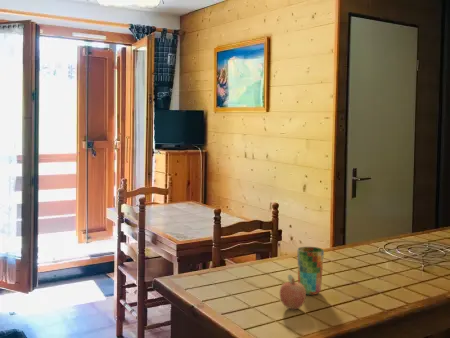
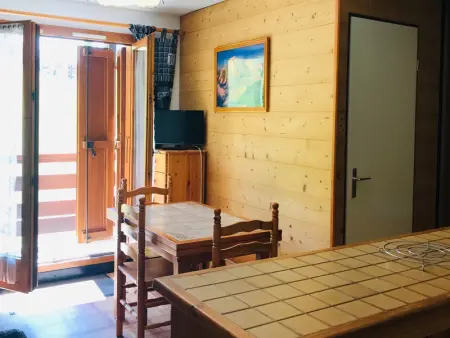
- fruit (292, 292)
- cup (310, 270)
